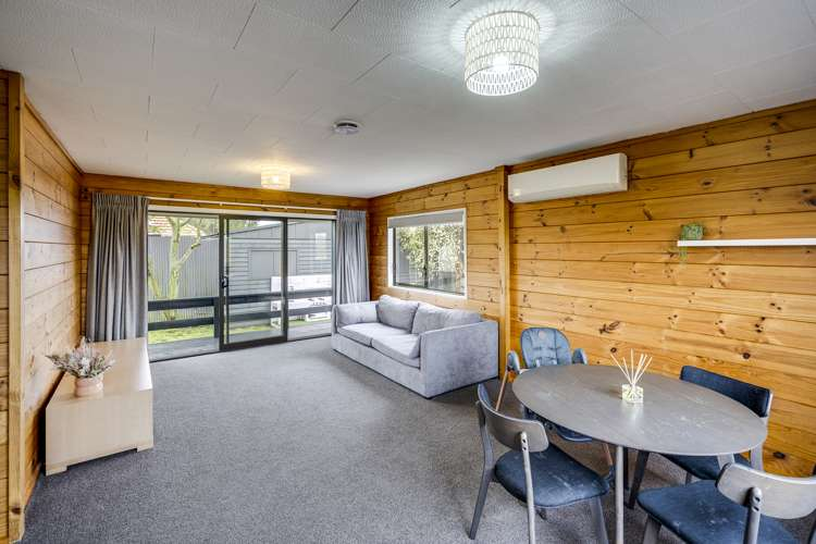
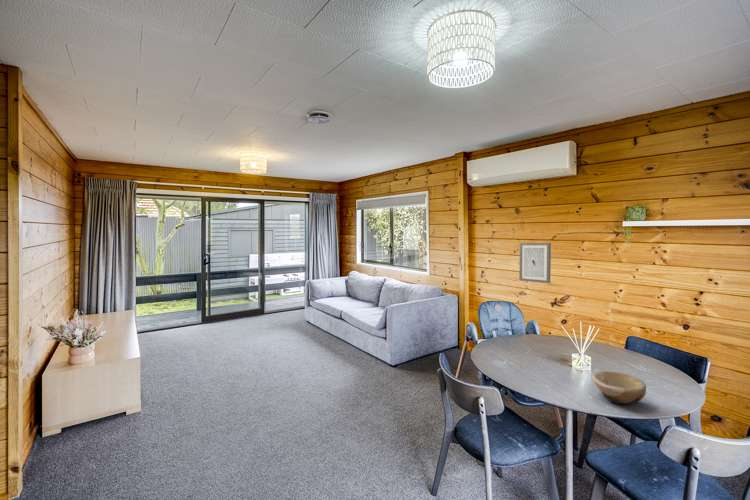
+ bowl (619, 389)
+ wall art (534, 262)
